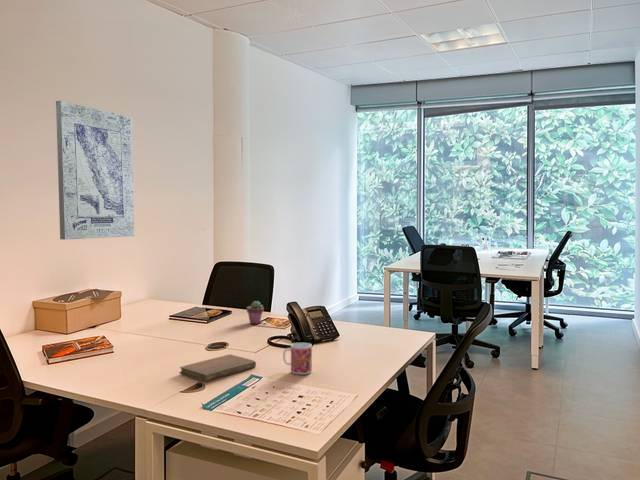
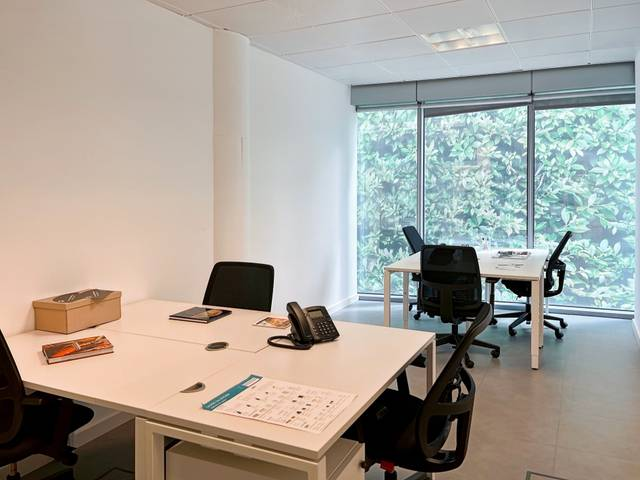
- wall art (98, 173)
- mug (297, 357)
- potted succulent (255, 311)
- notebook (218, 367)
